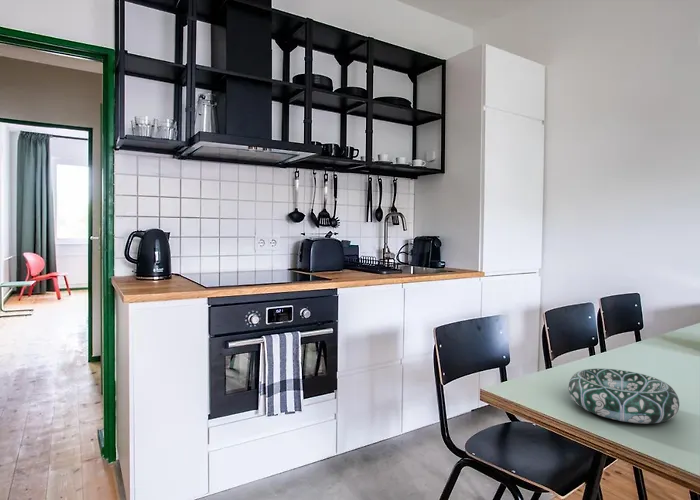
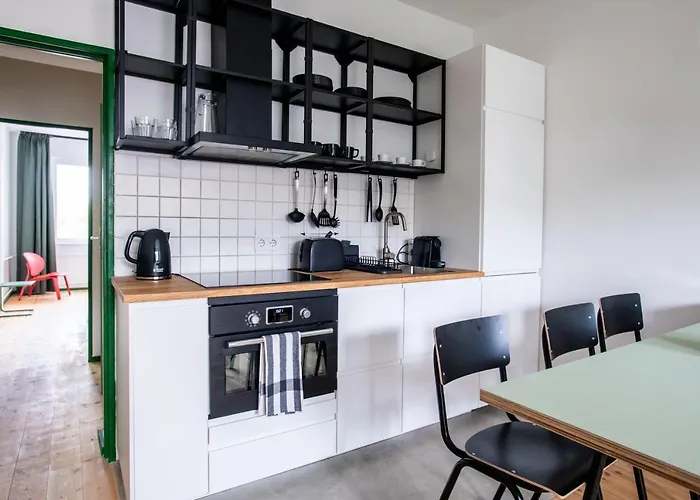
- decorative bowl (620, 394)
